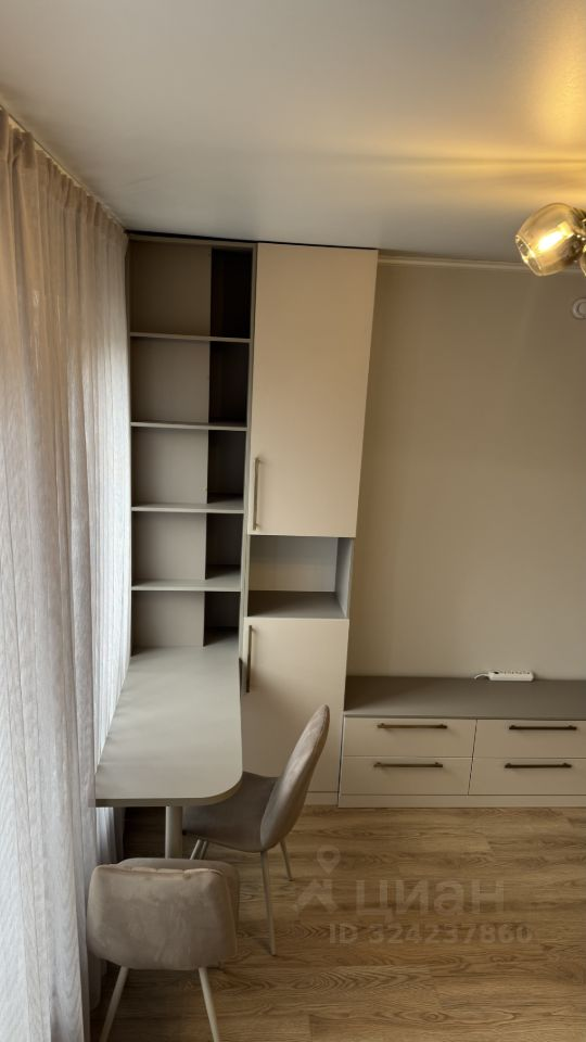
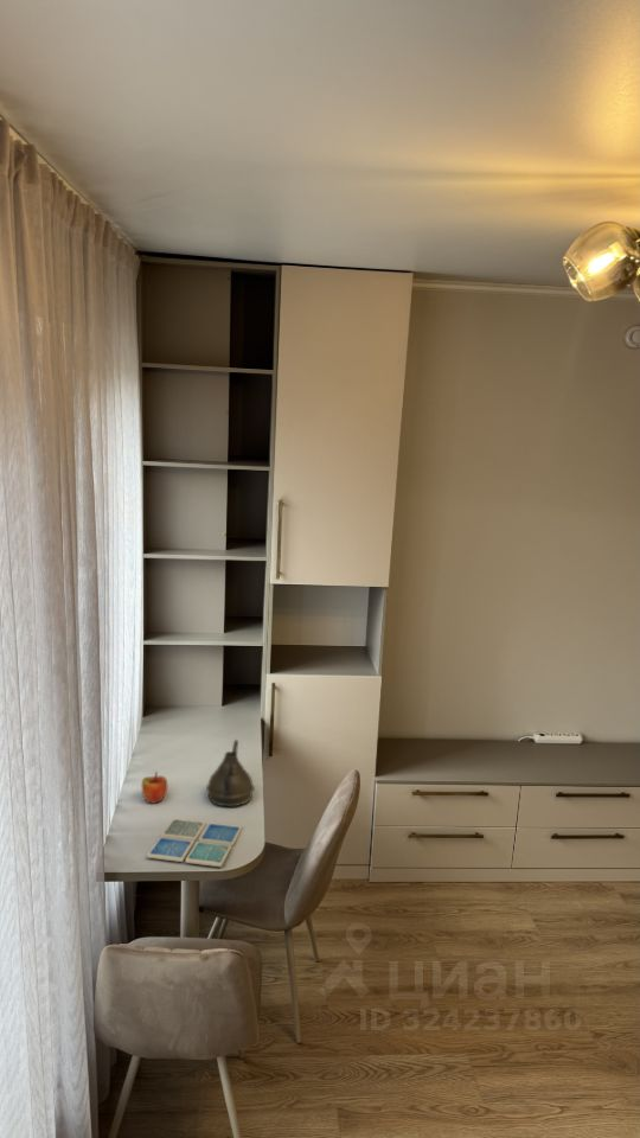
+ drink coaster (197, 842)
+ apple (154, 785)
+ teapot (232, 771)
